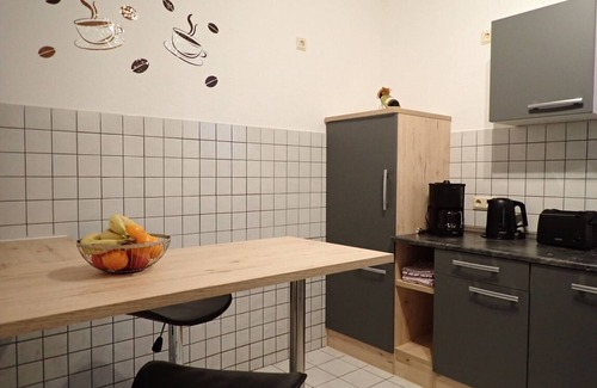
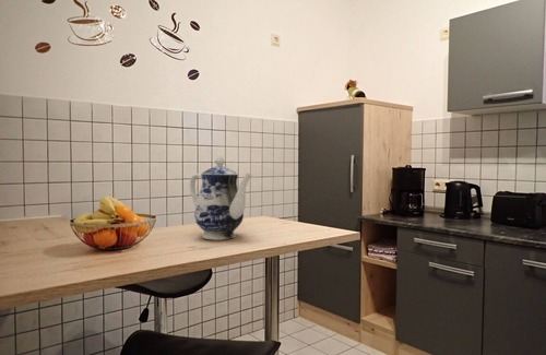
+ teapot (218, 197)
